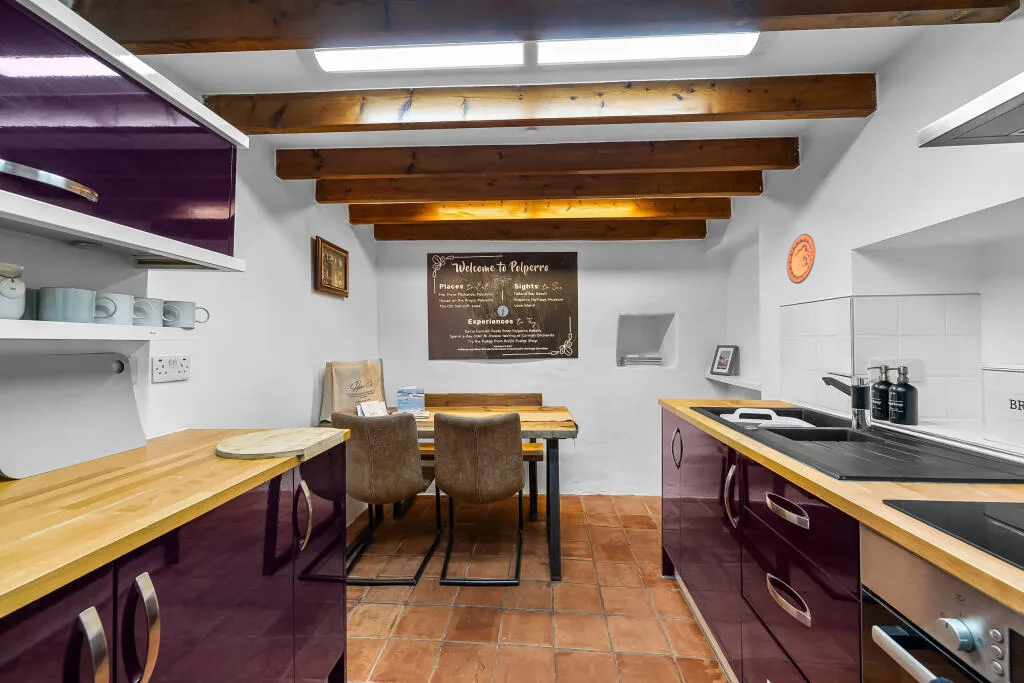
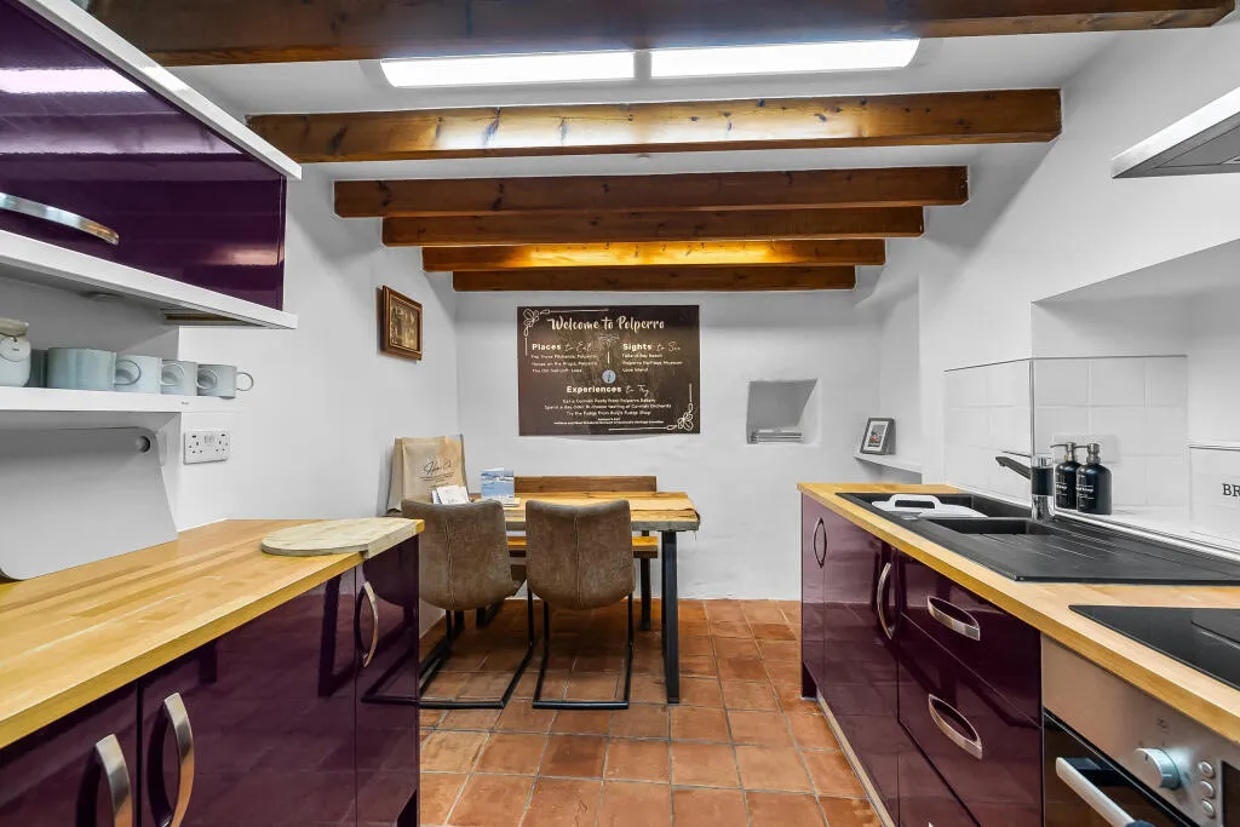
- decorative plate (801, 259)
